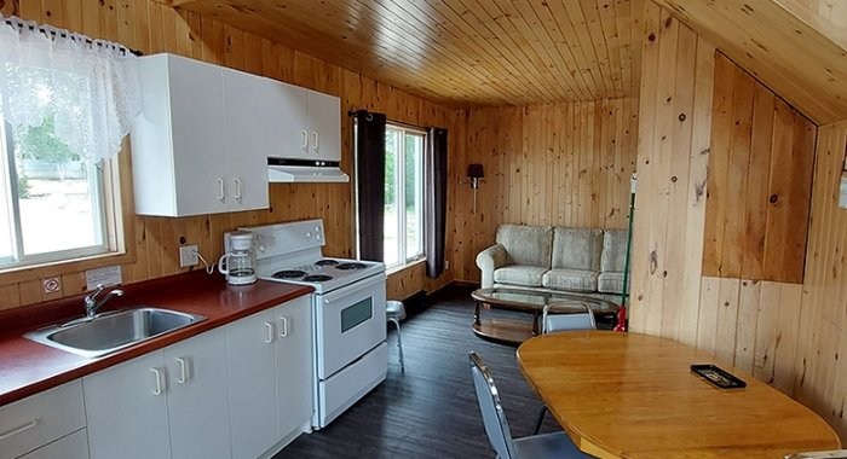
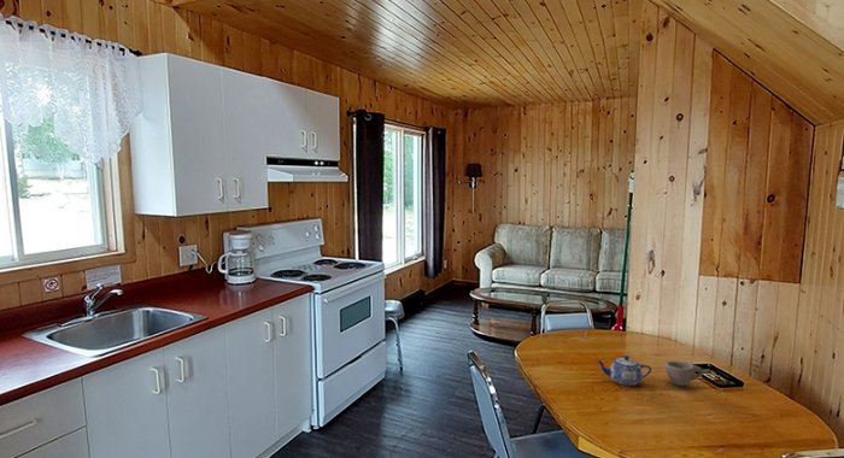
+ teapot (622, 368)
+ cup (682, 374)
